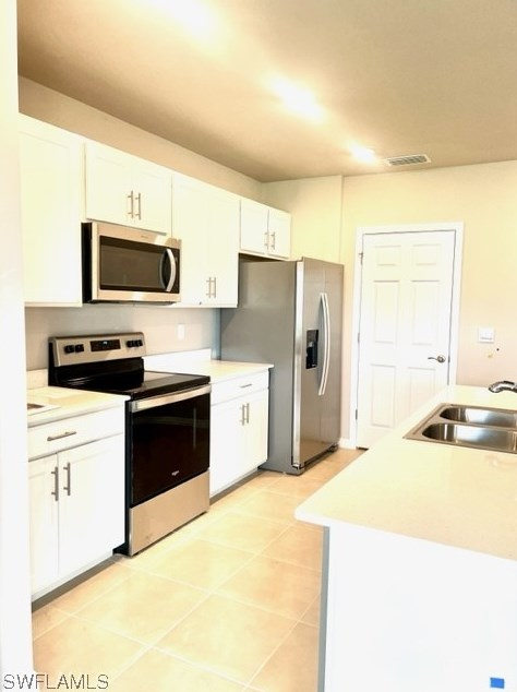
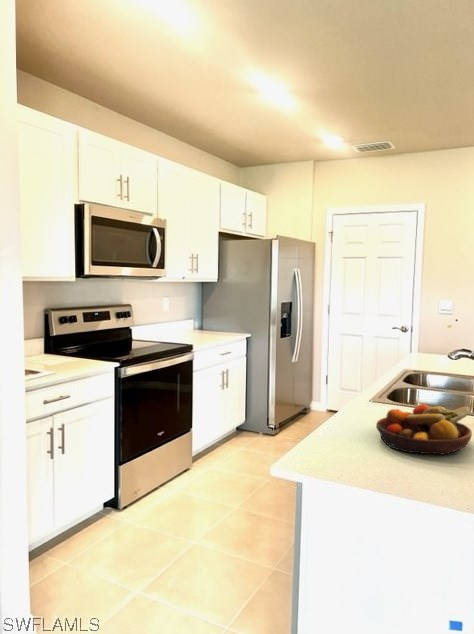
+ fruit bowl (423, 422)
